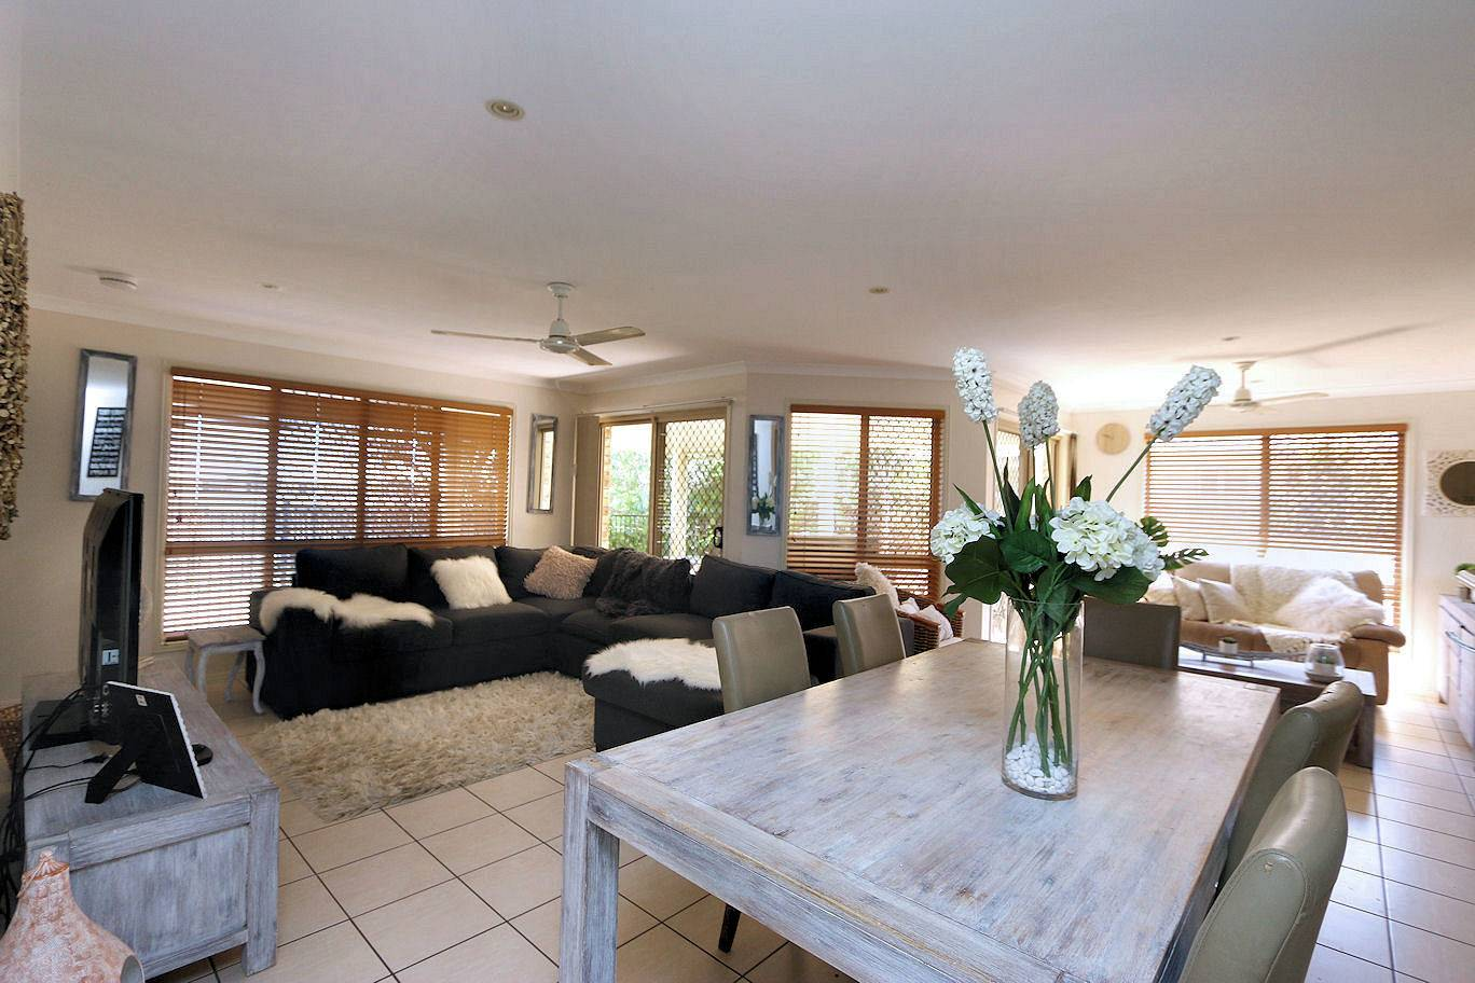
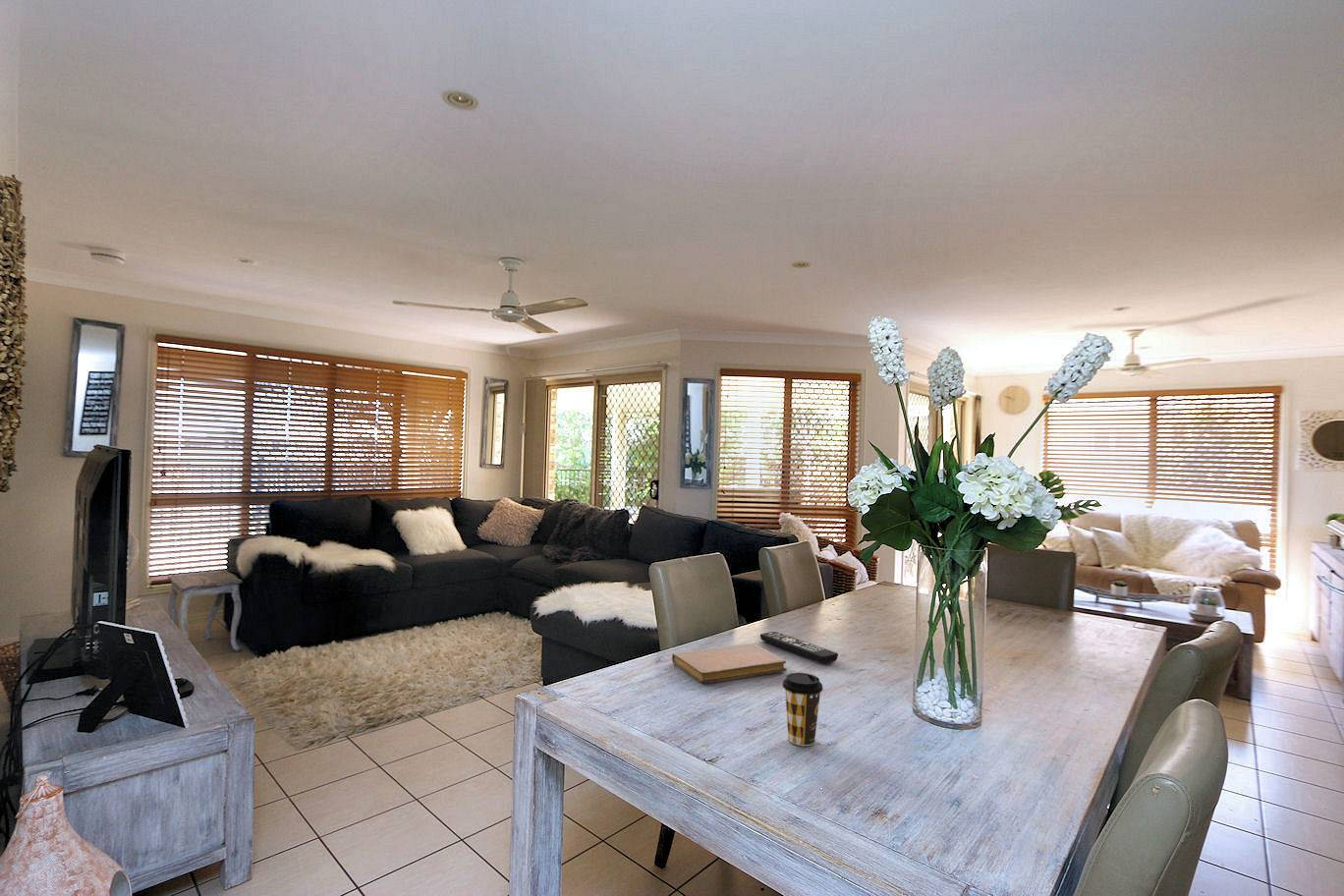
+ remote control (797, 646)
+ notebook (728, 661)
+ coffee cup (802, 708)
